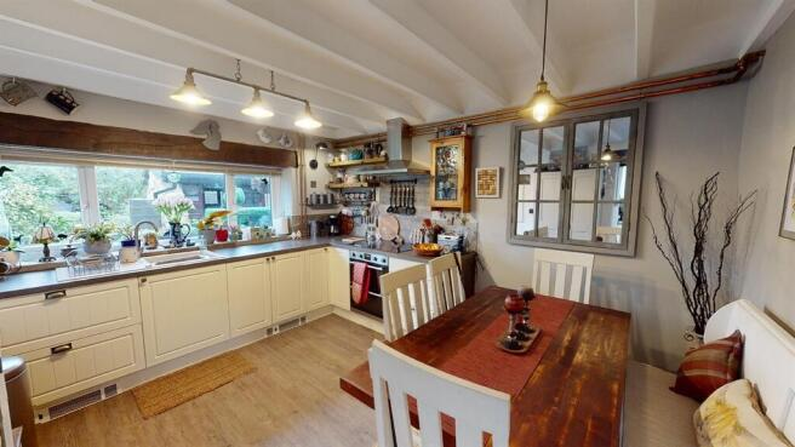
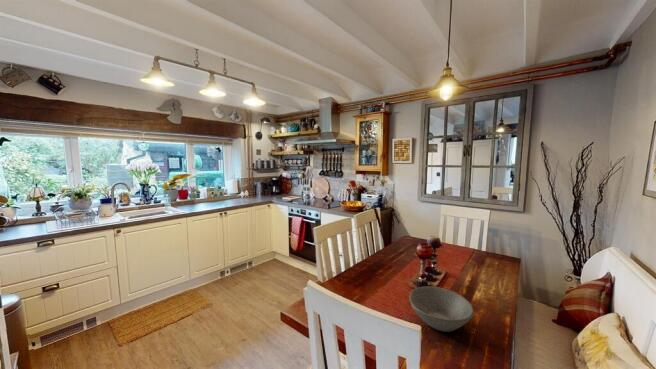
+ bowl (438, 312)
